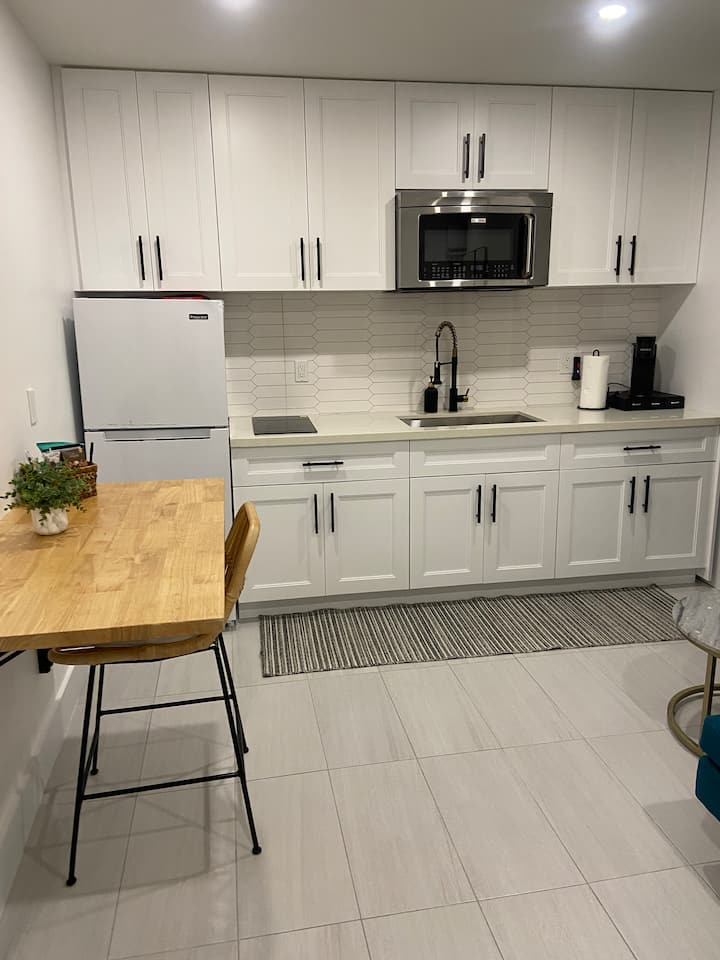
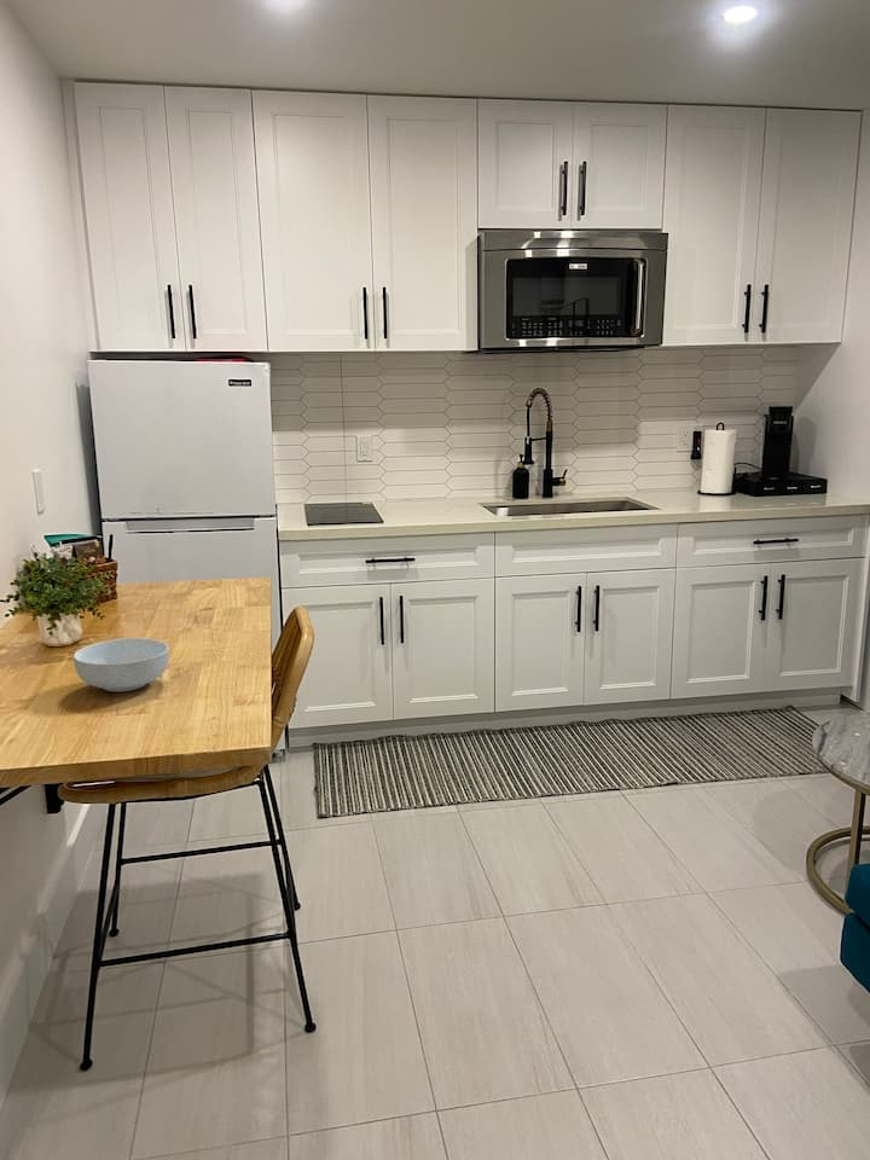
+ cereal bowl (123, 667)
